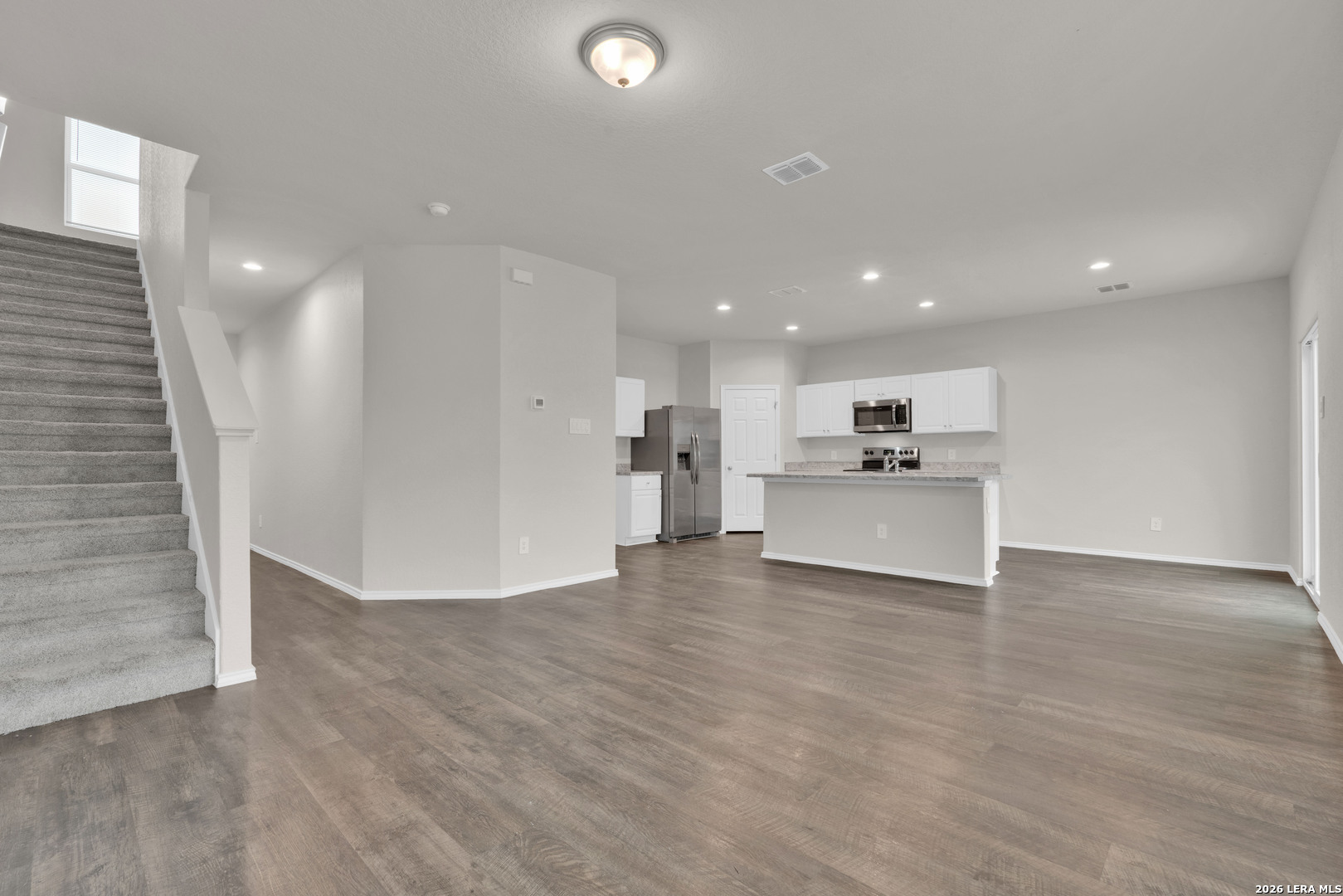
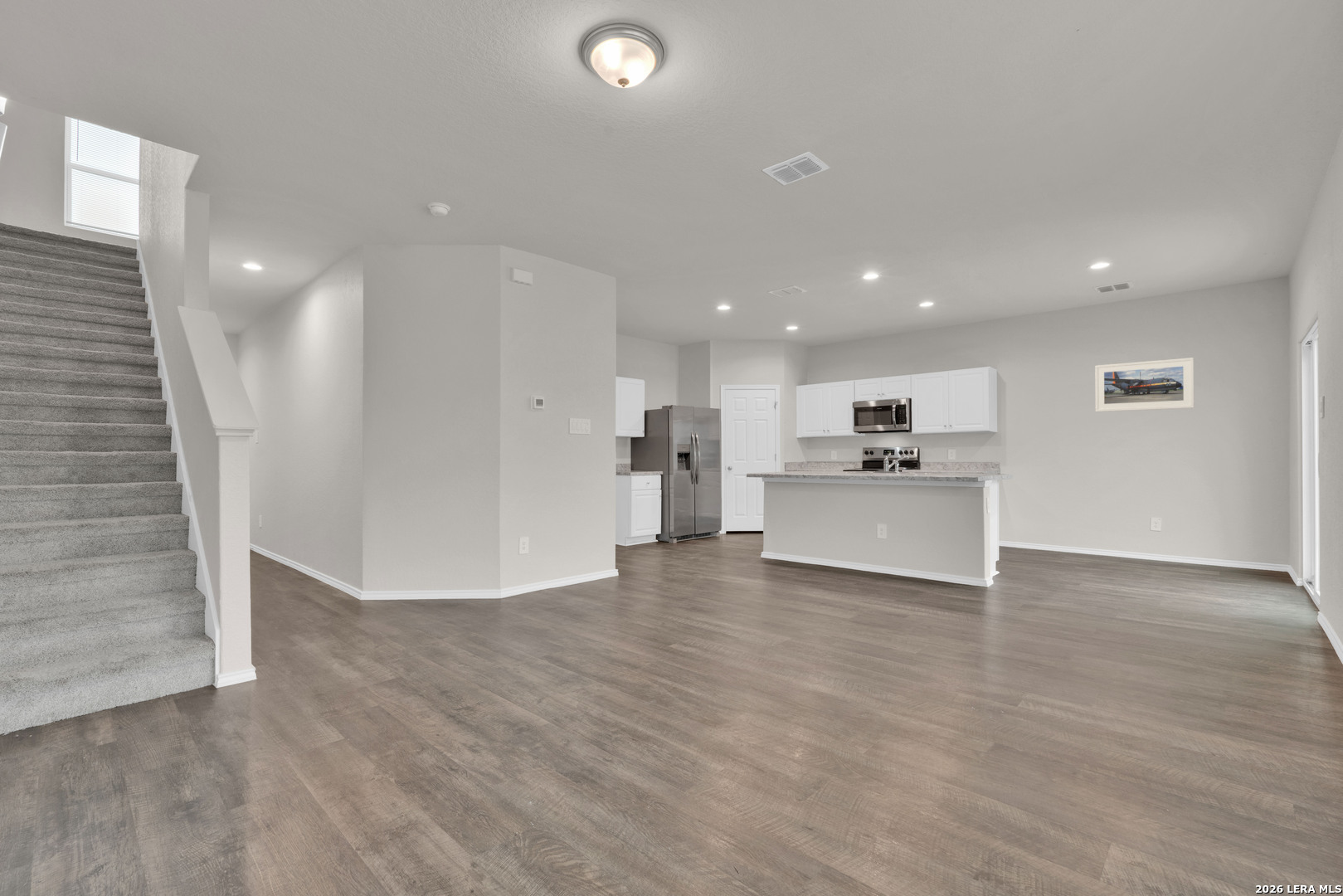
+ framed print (1142, 386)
